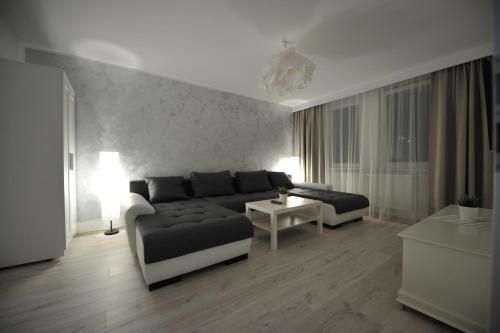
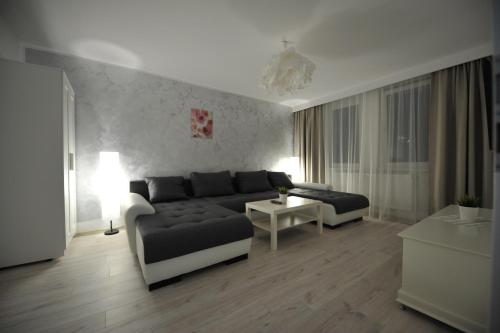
+ wall art (202, 124)
